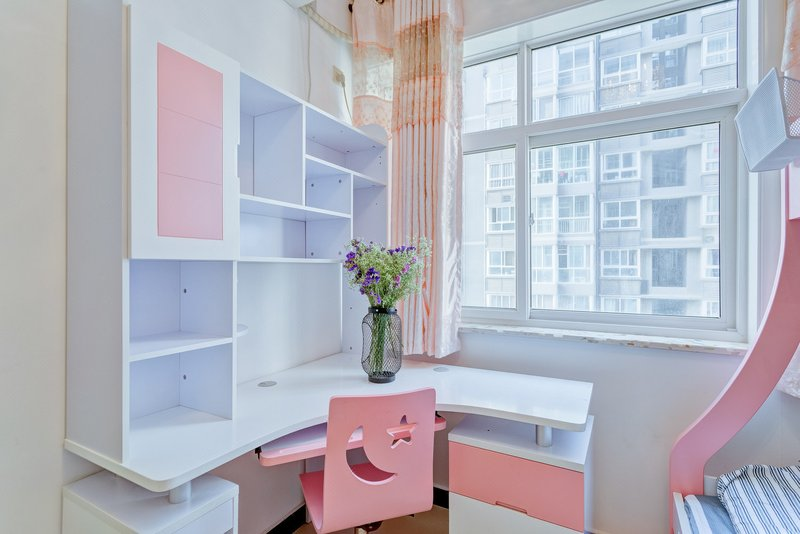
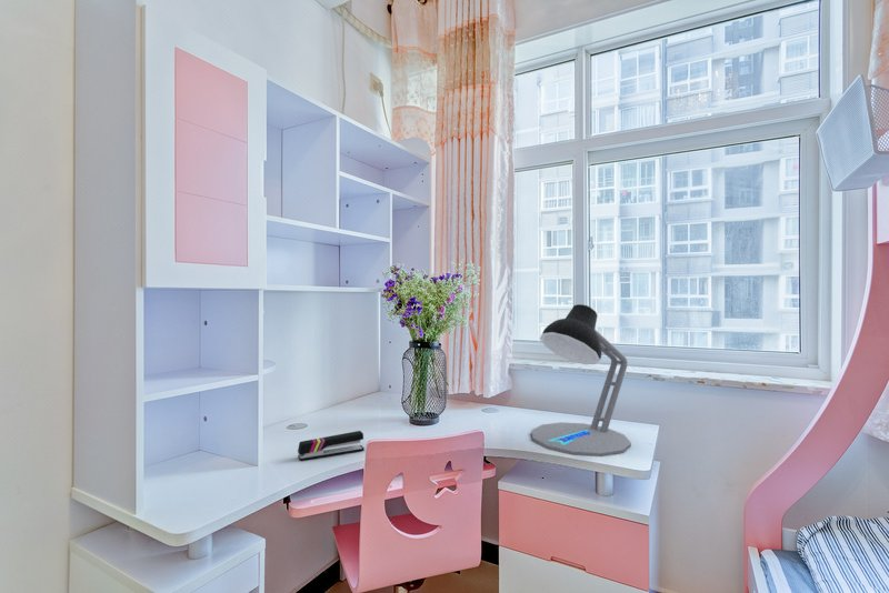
+ stapler (331, 444)
+ desk lamp (587, 363)
